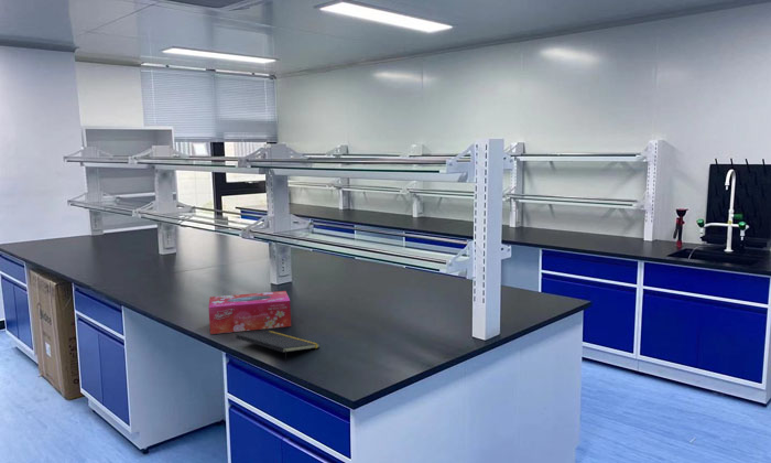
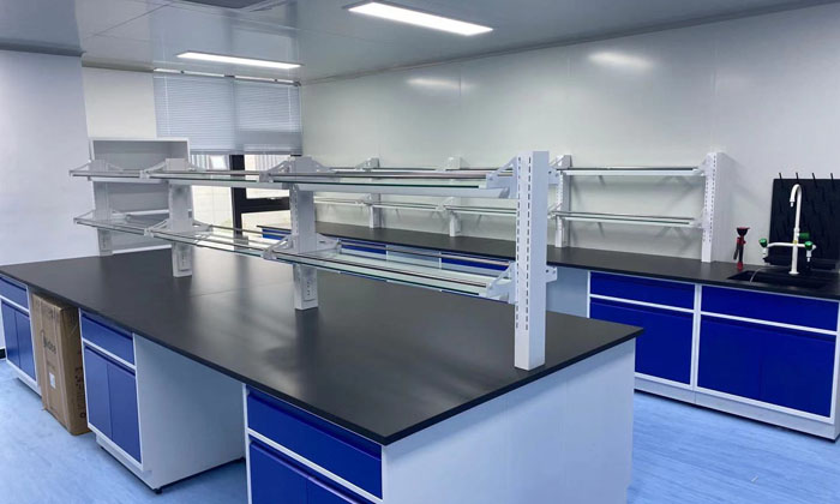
- tissue box (249, 311)
- notepad (278, 341)
